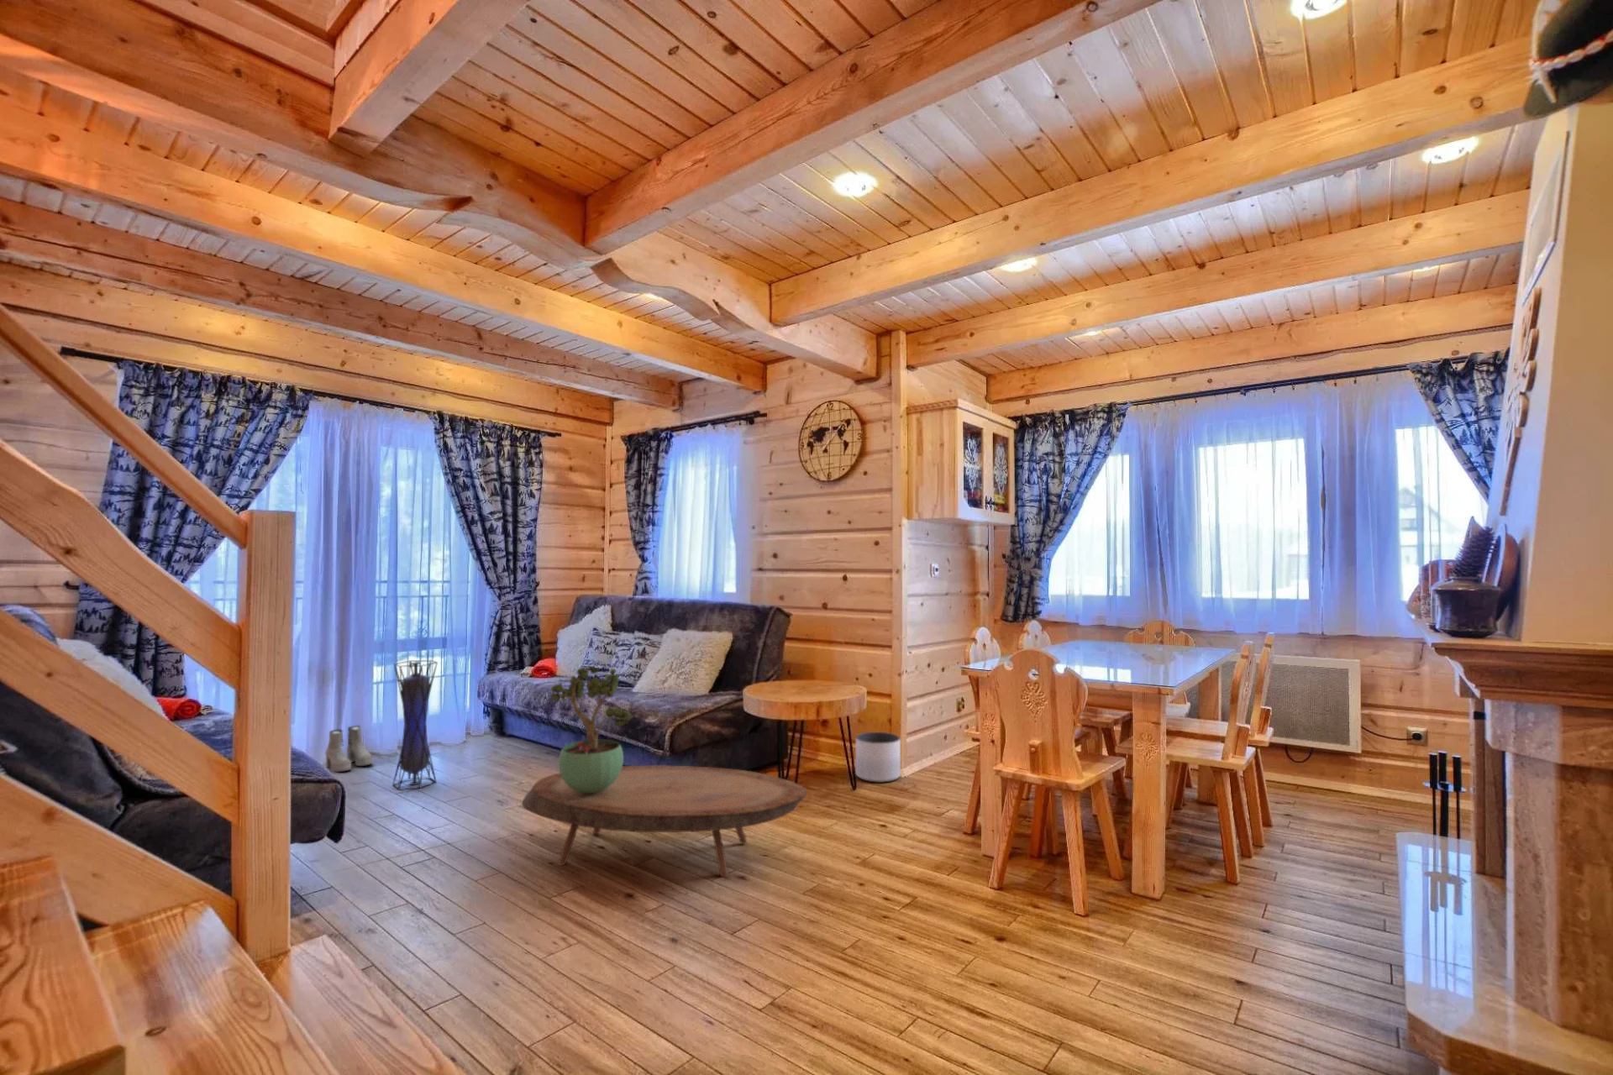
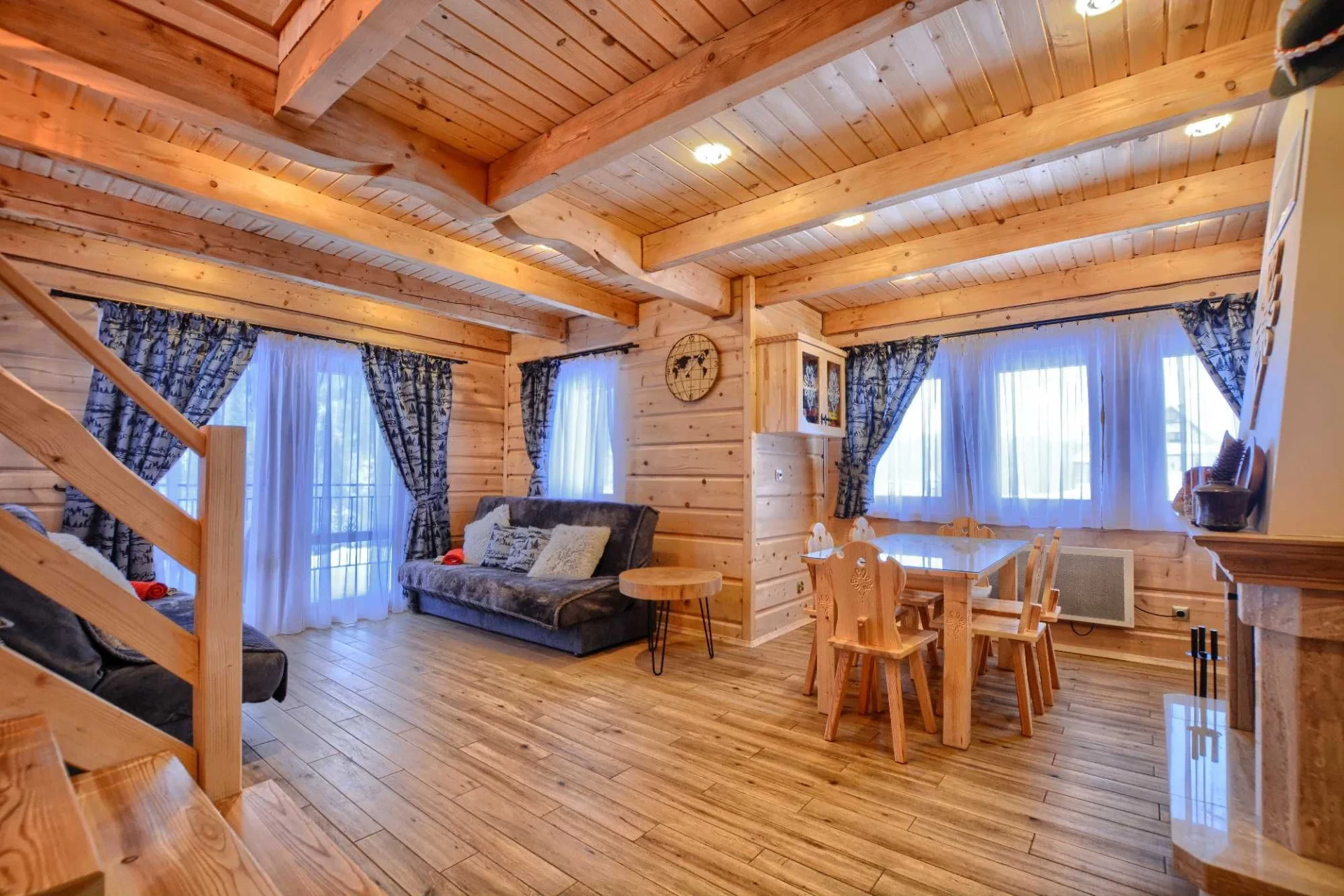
- coffee table (661, 821)
- planter (879, 757)
- potted plant (588, 728)
- lantern (415, 723)
- boots (348, 747)
